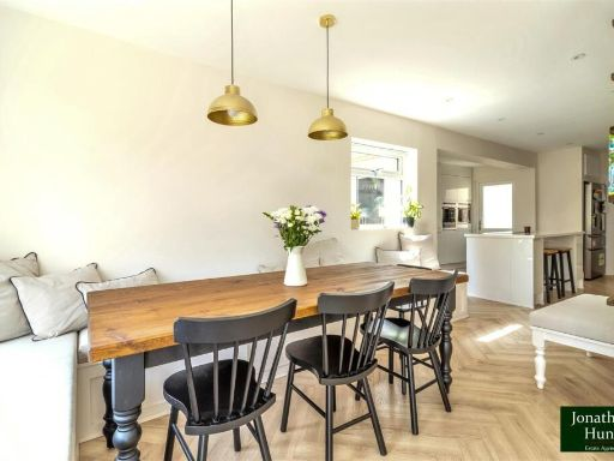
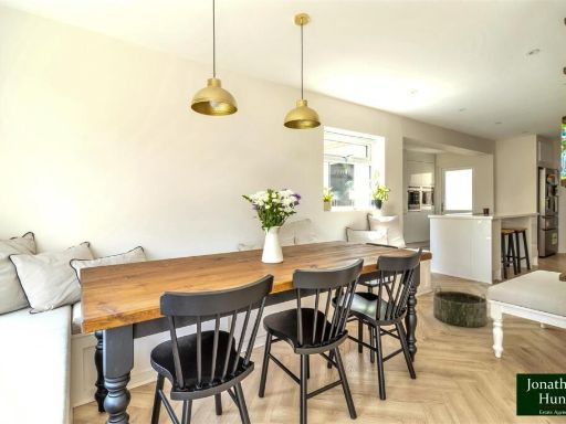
+ basket (459, 304)
